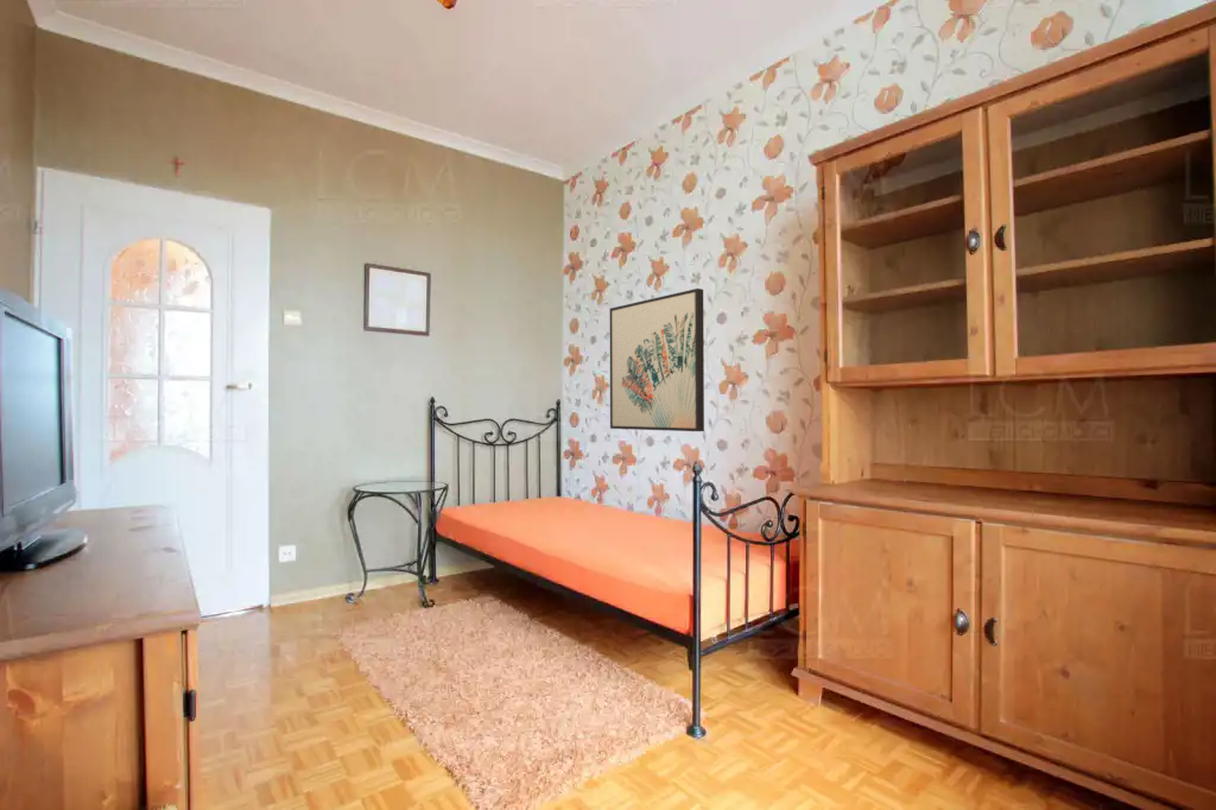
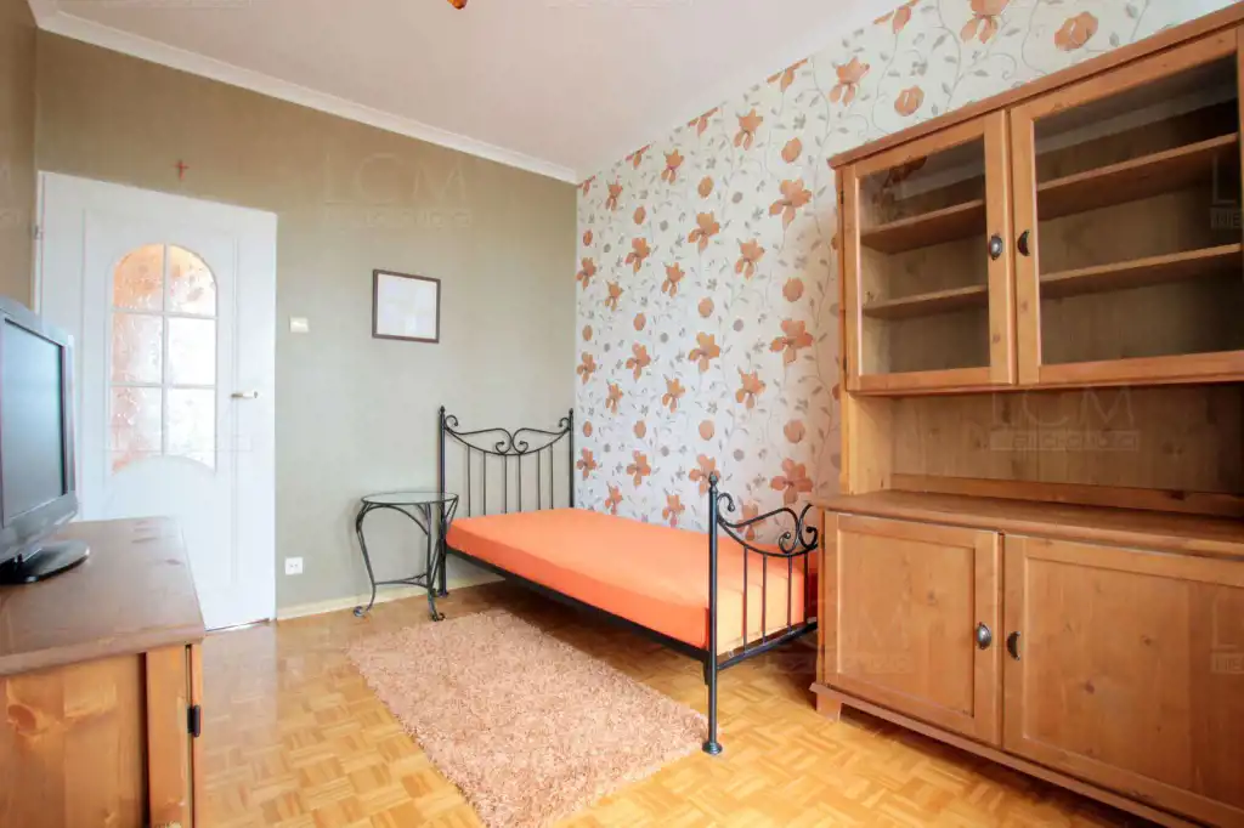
- wall art (652, 365)
